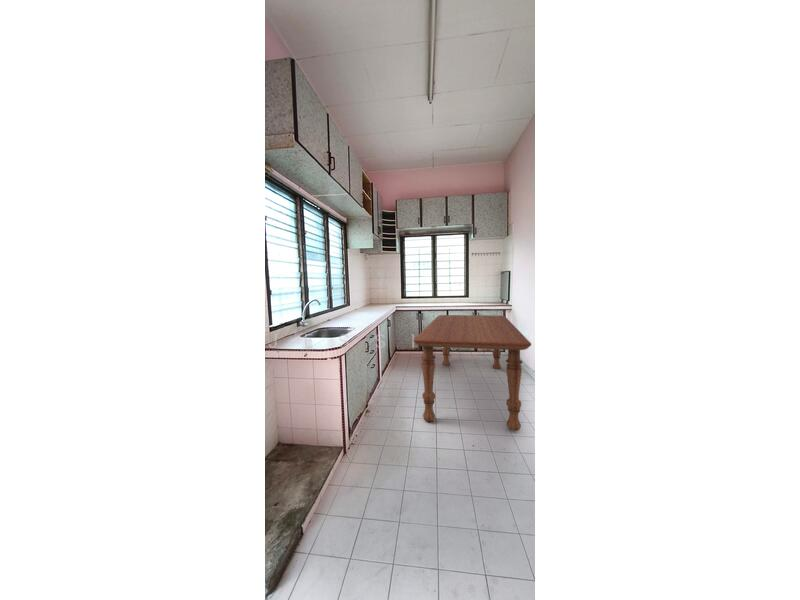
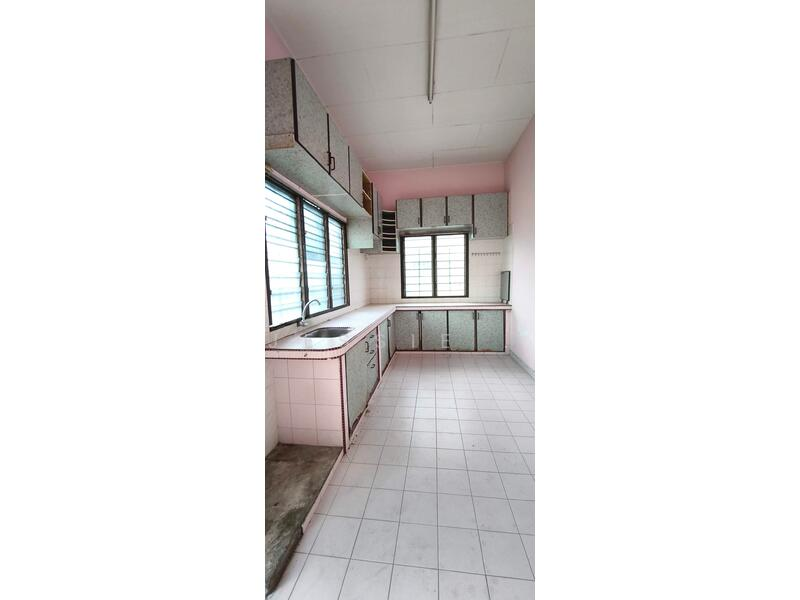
- dining table (470, 347)
